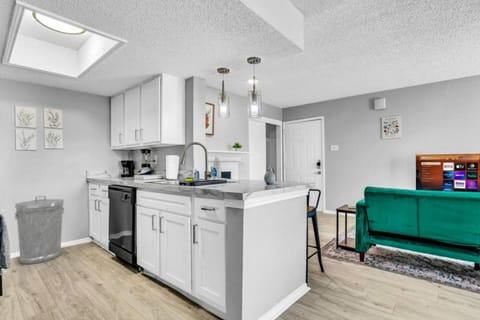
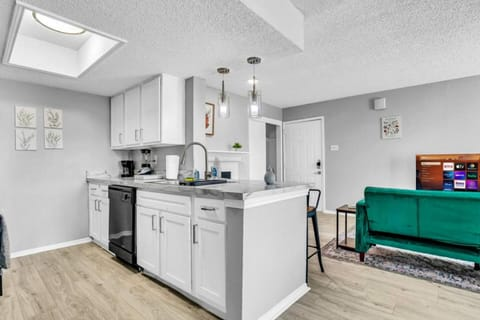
- trash can (40, 226)
